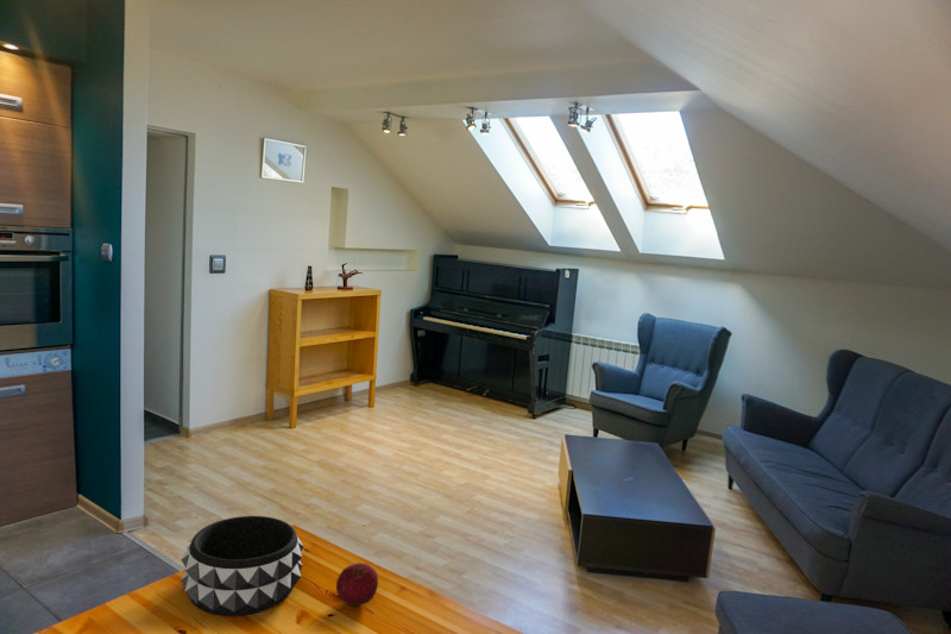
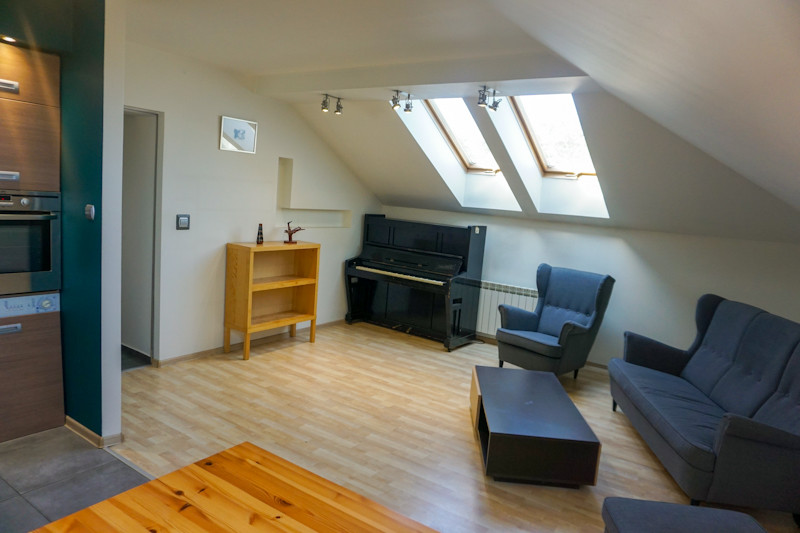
- fruit (357, 583)
- decorative bowl (244, 563)
